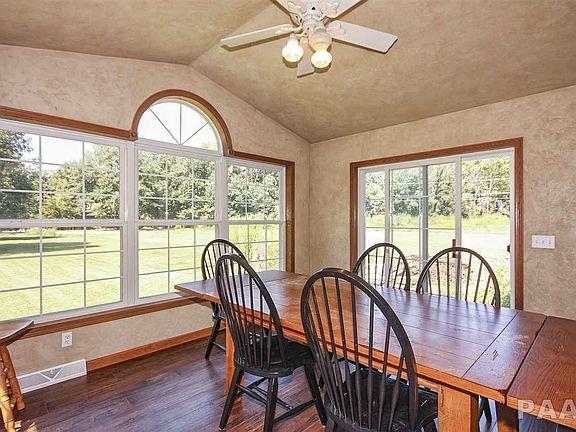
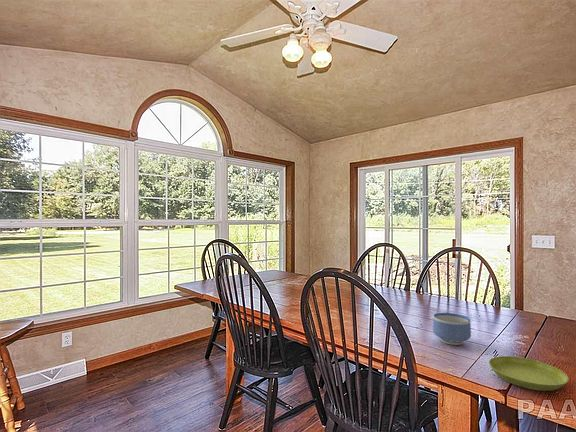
+ bowl (451, 329)
+ saucer (526, 373)
